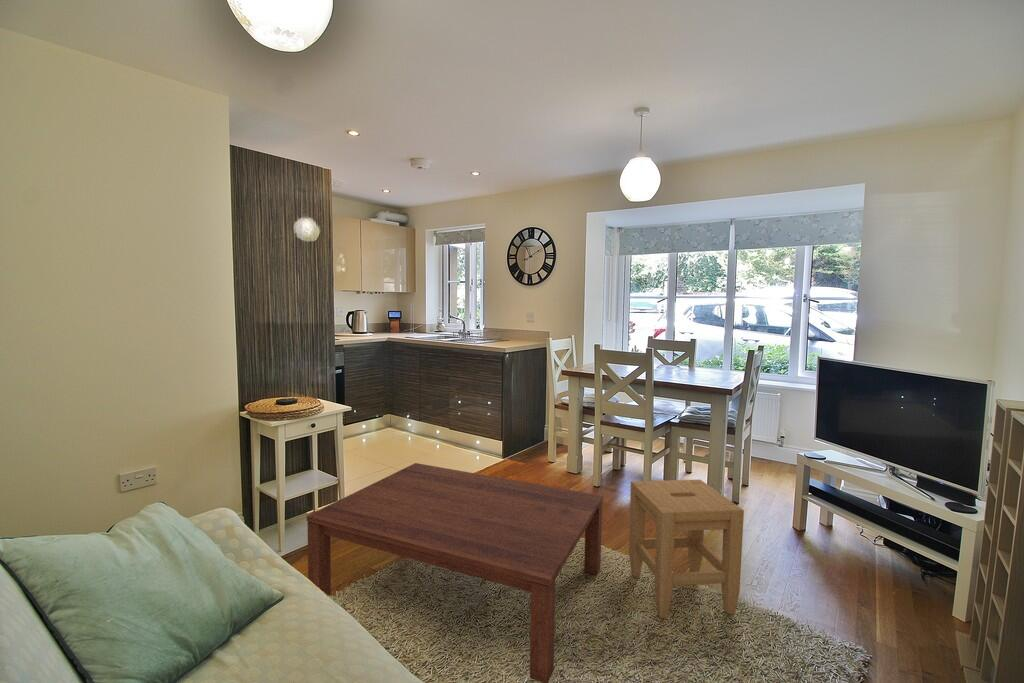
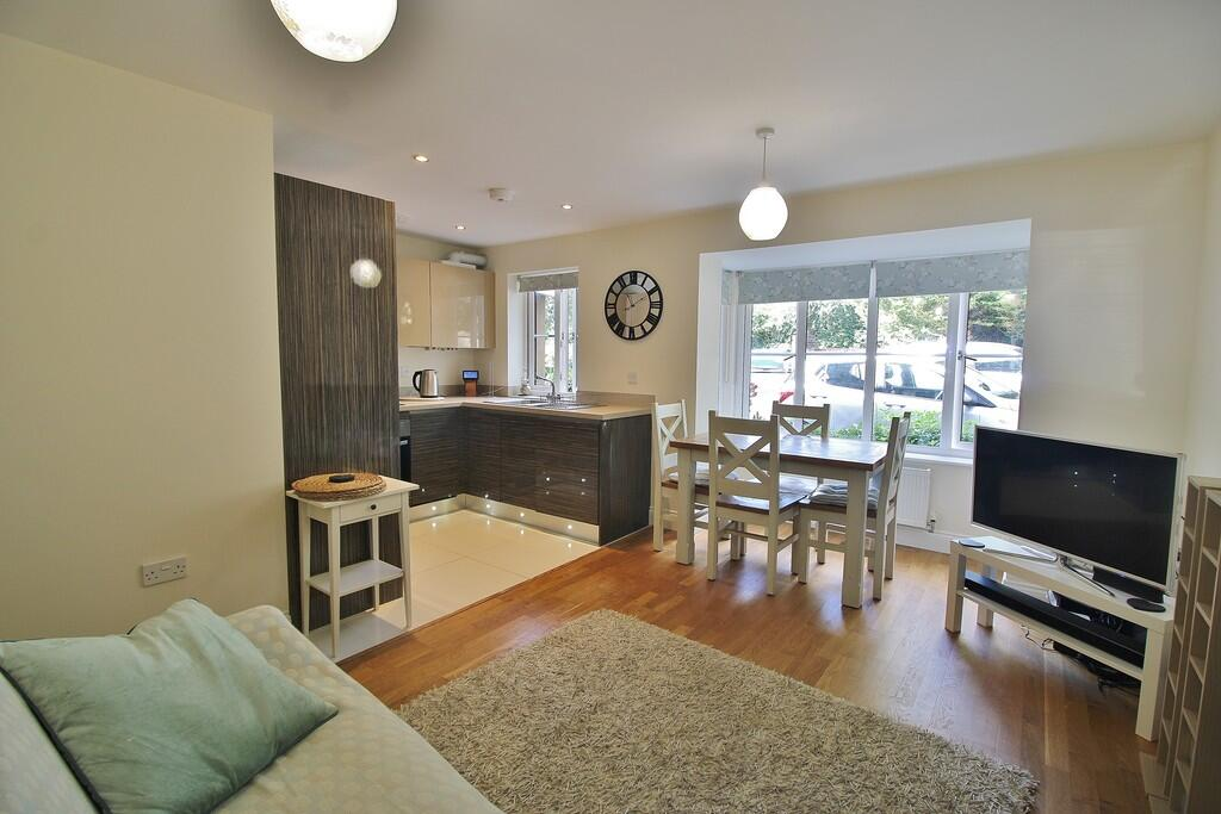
- coffee table (463, 544)
- stool (681, 543)
